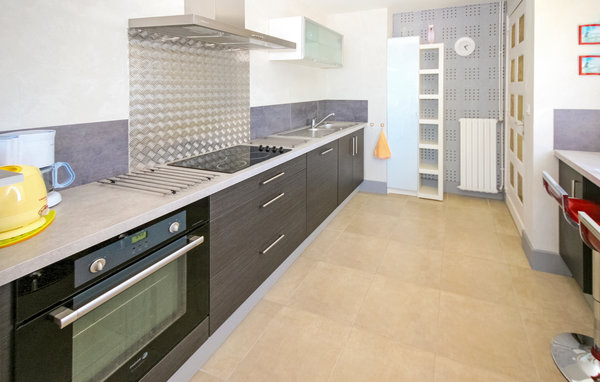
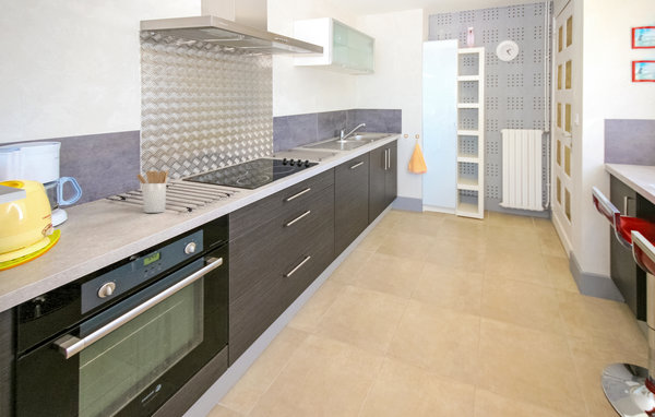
+ utensil holder (155, 190)
